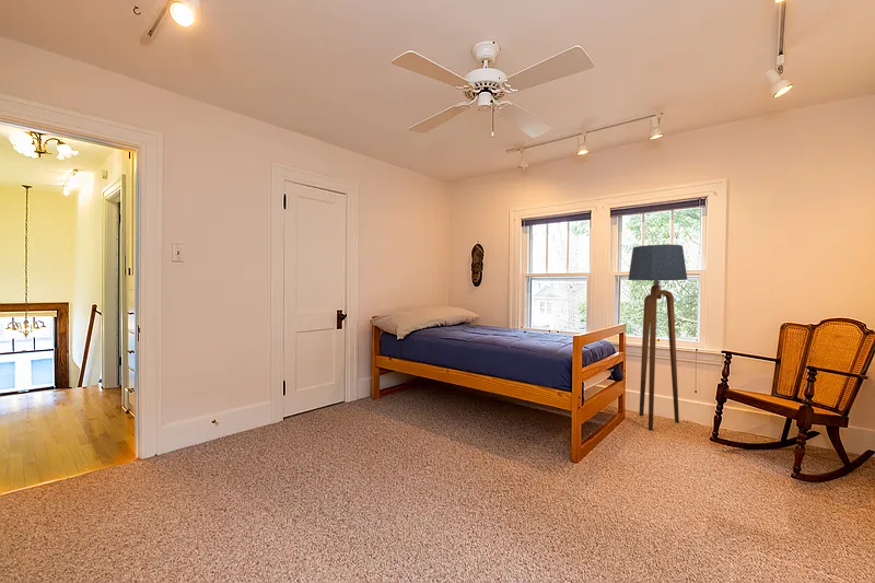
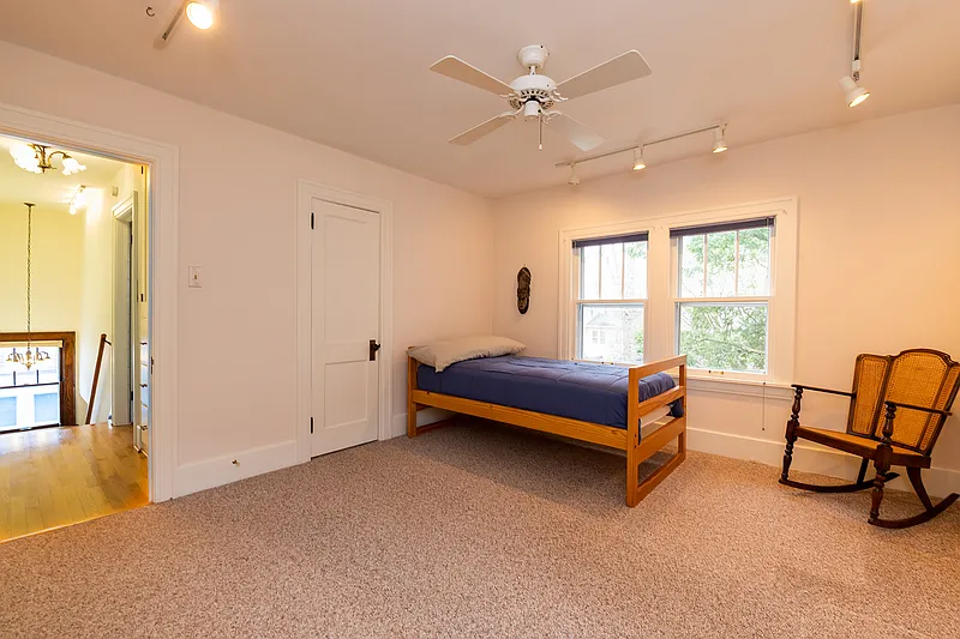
- floor lamp (655, 335)
